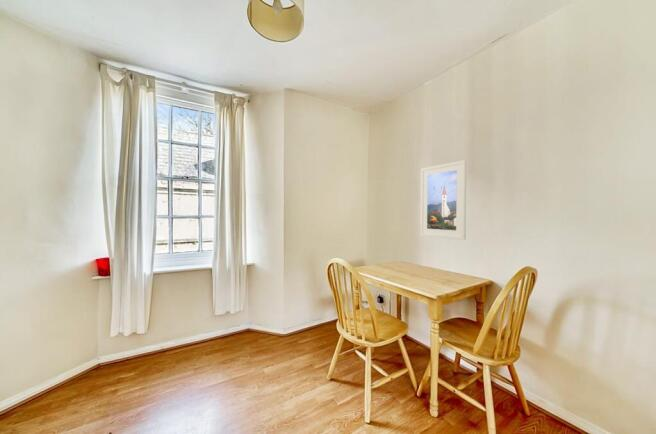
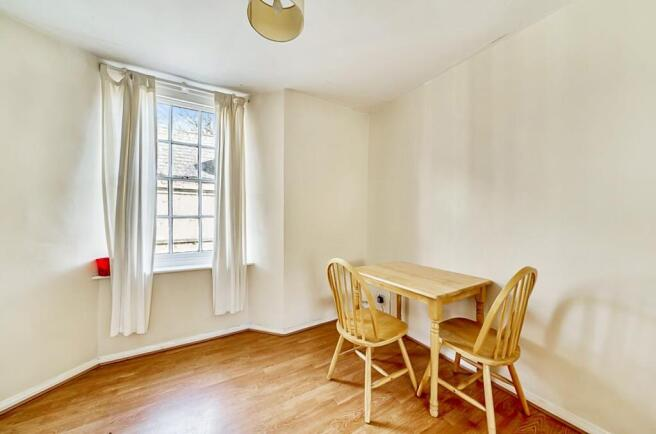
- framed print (441, 201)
